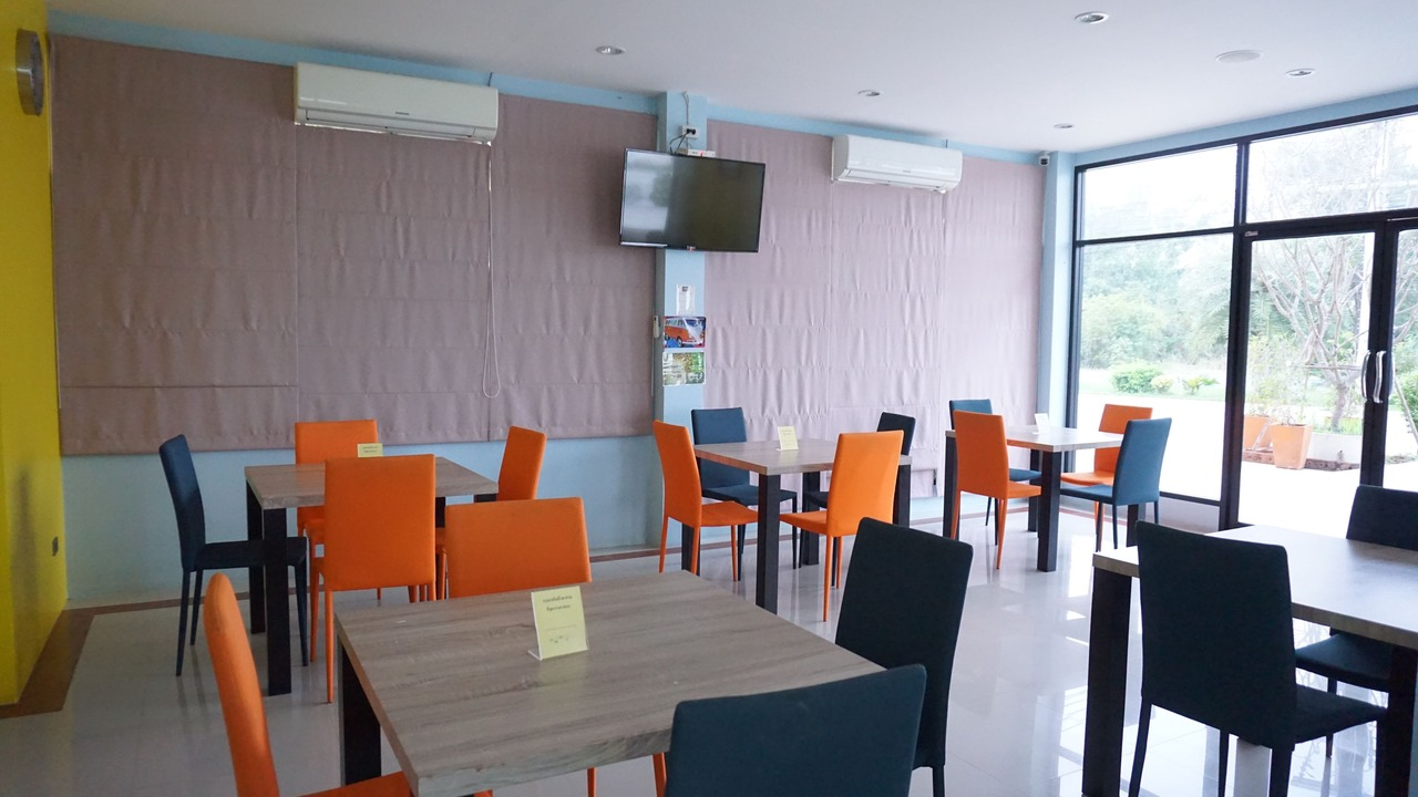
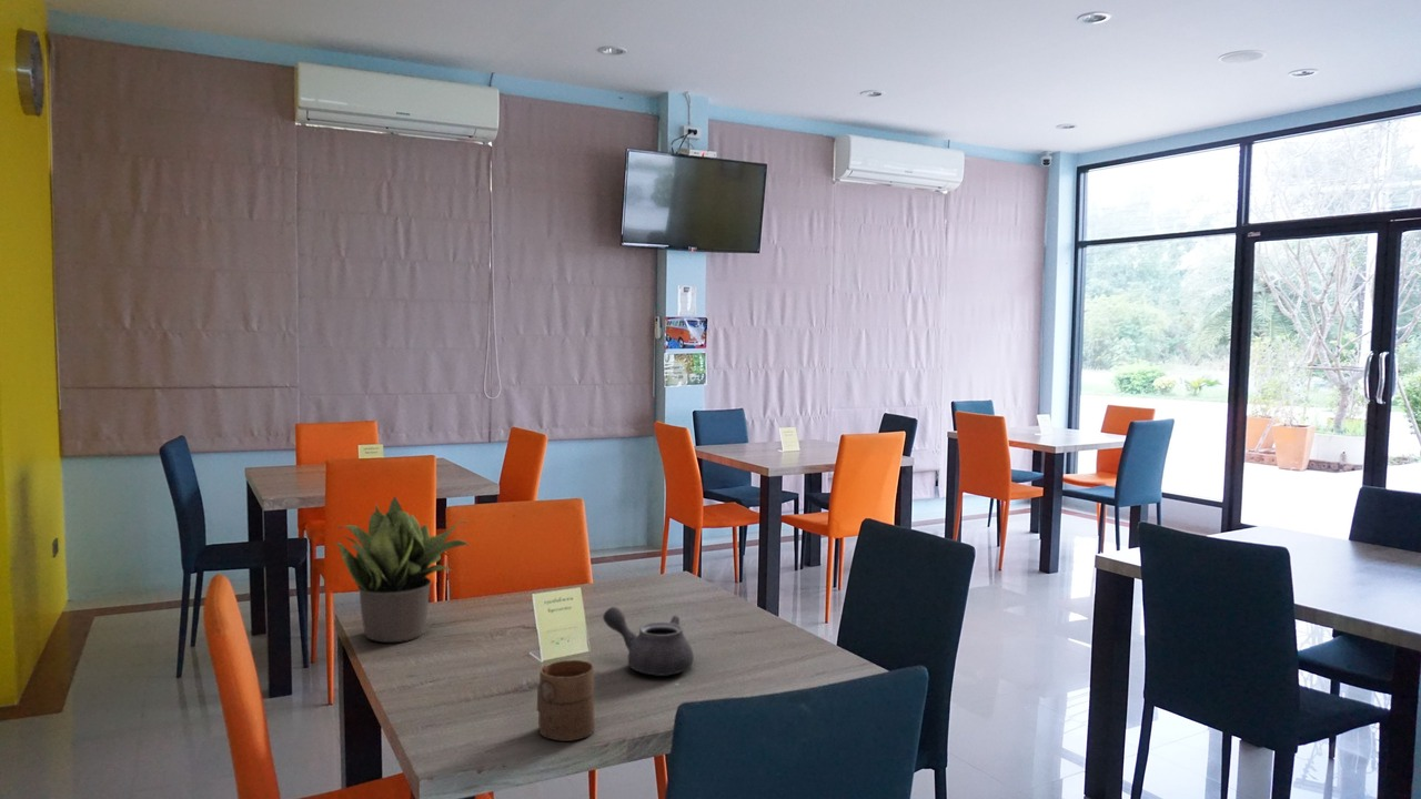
+ cup (565, 698)
+ teapot (647, 637)
+ potted plant (411, 563)
